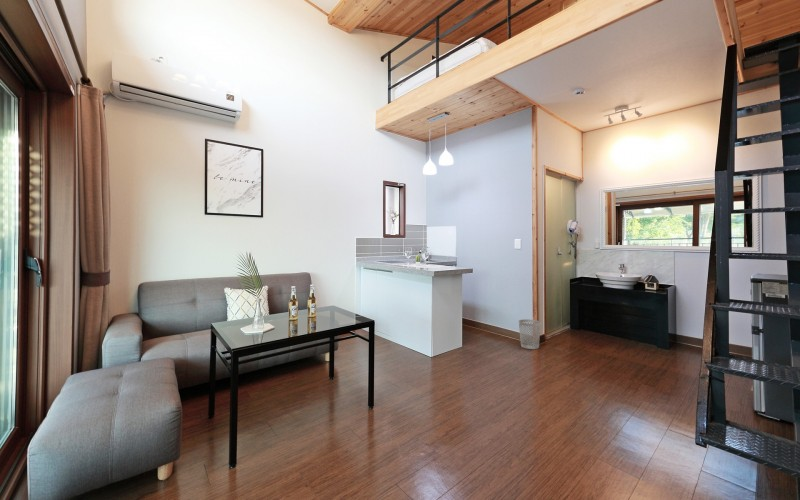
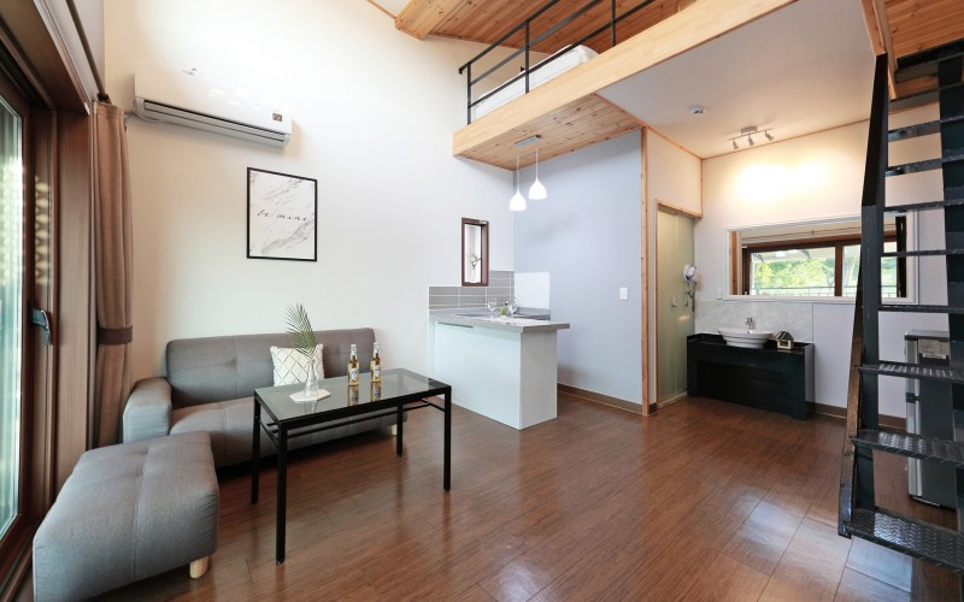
- wastebasket (529, 334)
